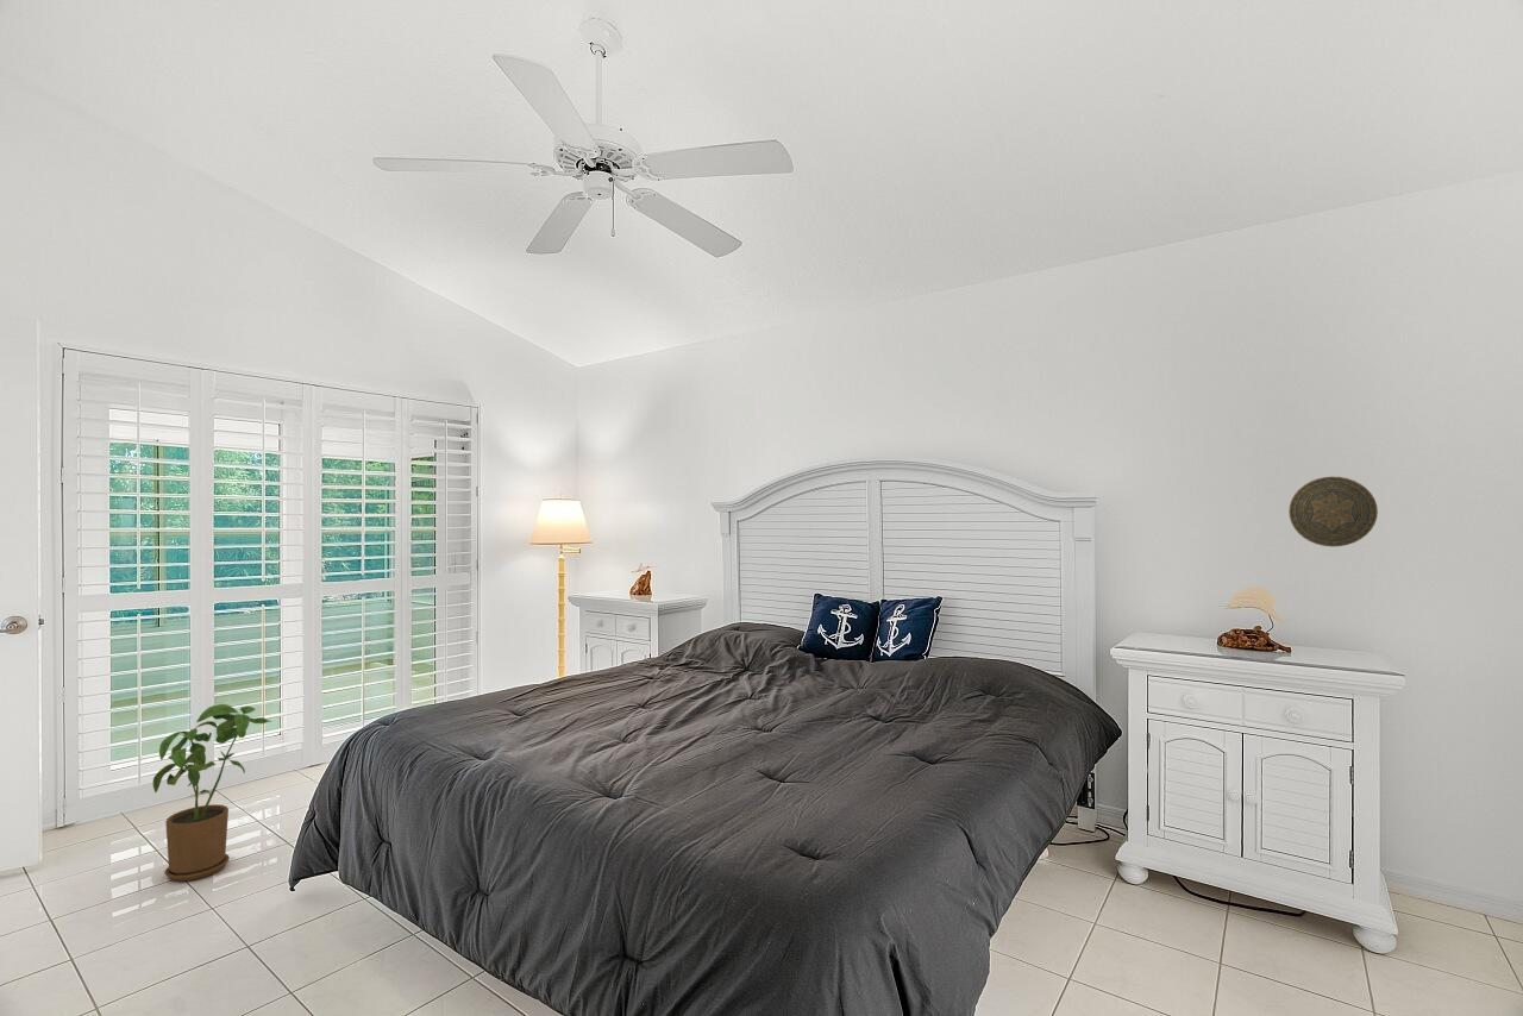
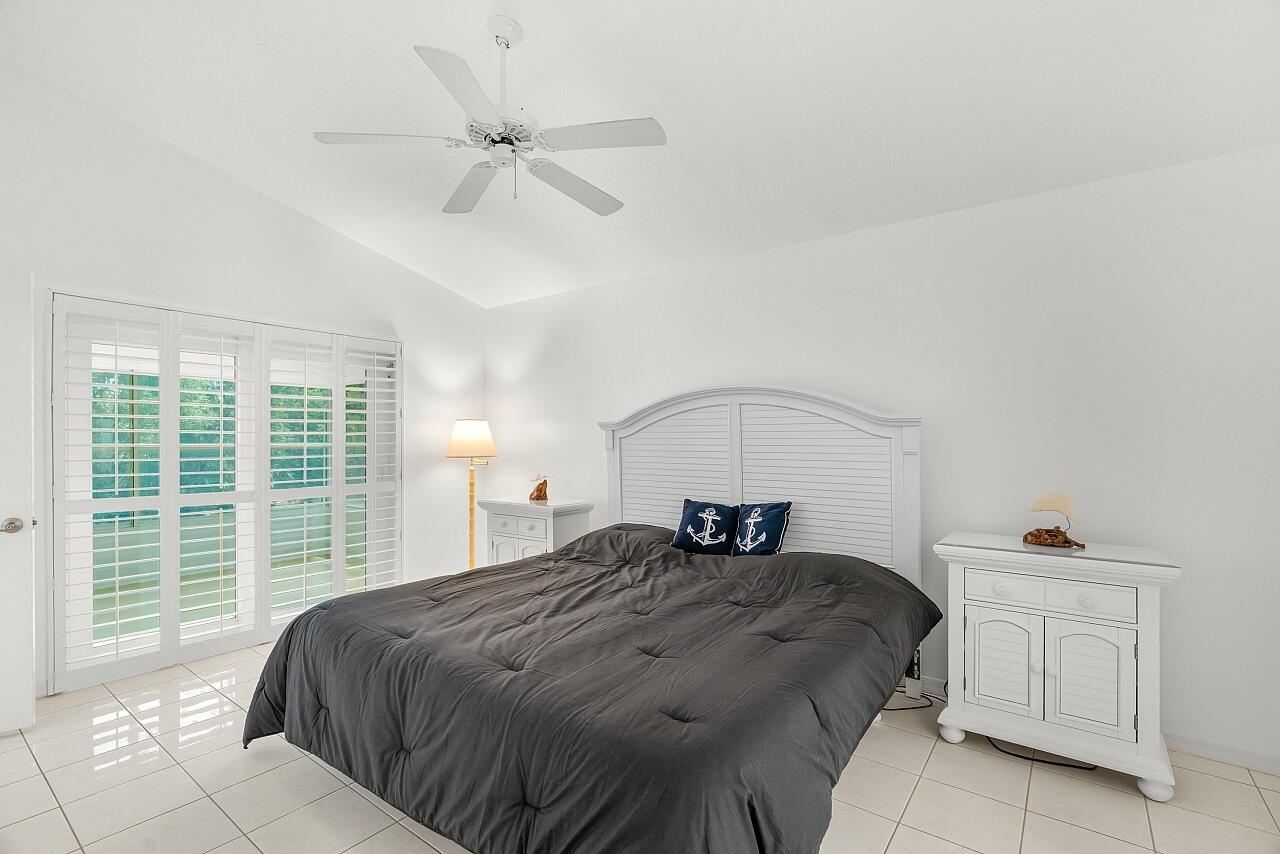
- house plant (198, 790)
- decorative plate (1331, 512)
